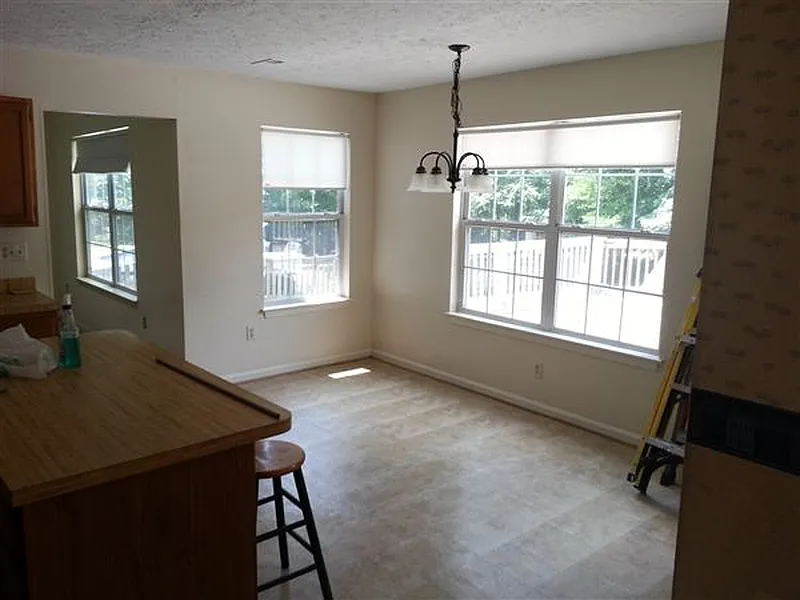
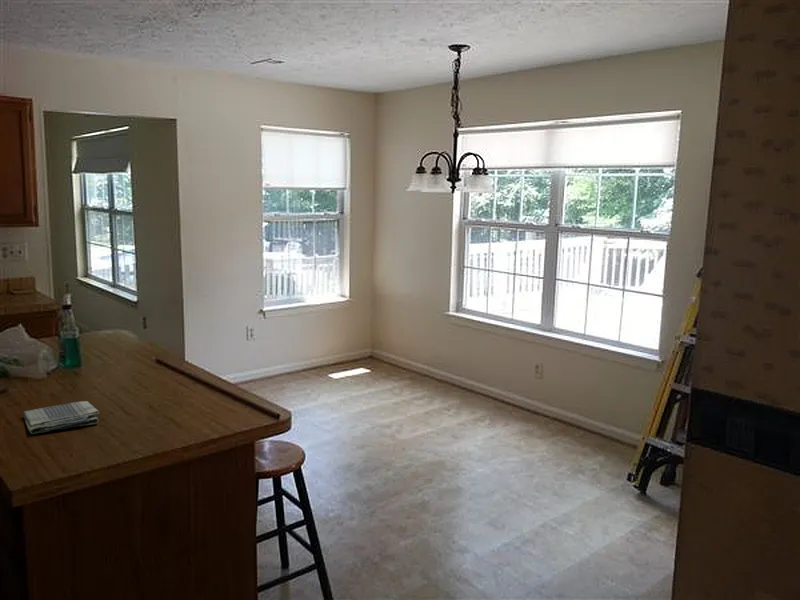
+ dish towel (61, 415)
